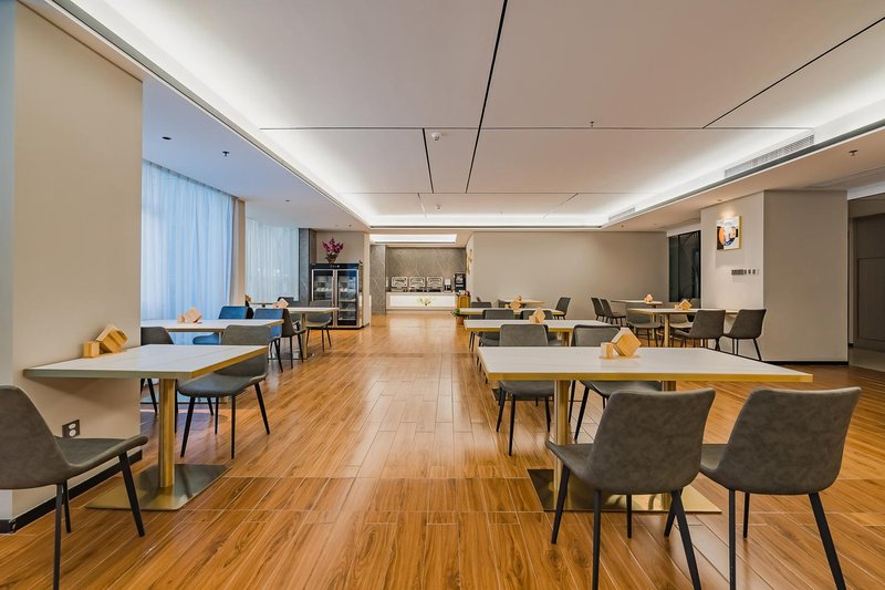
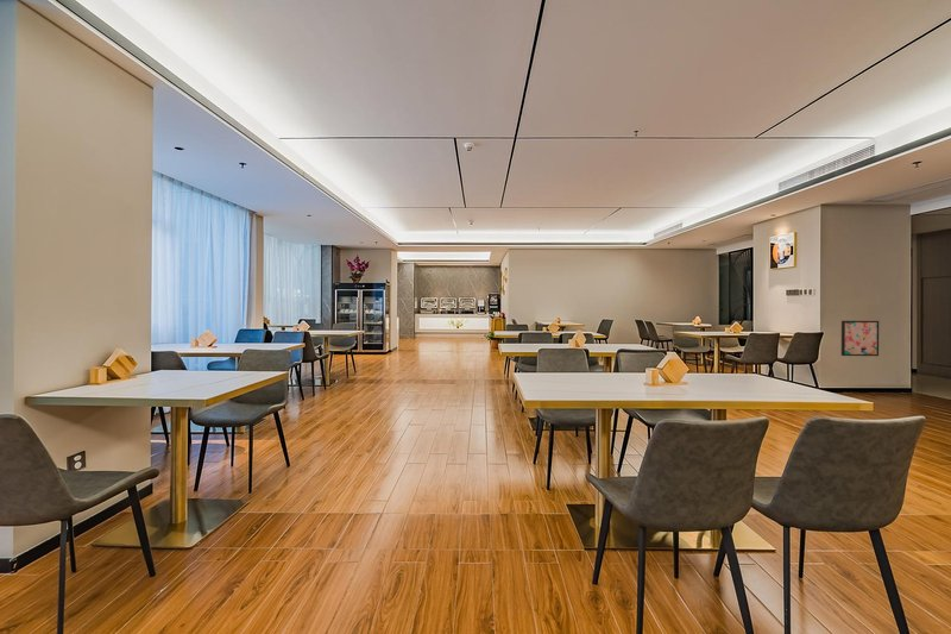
+ wall art (859, 338)
